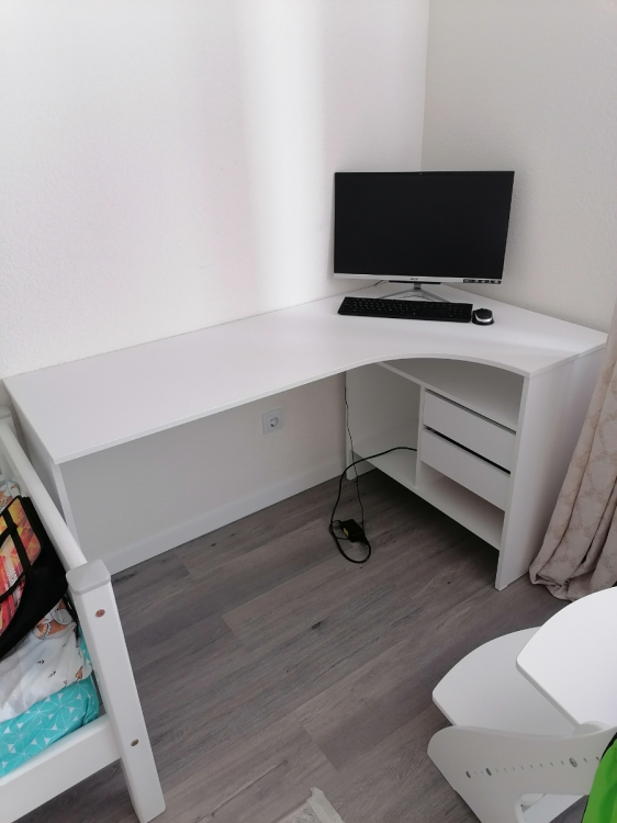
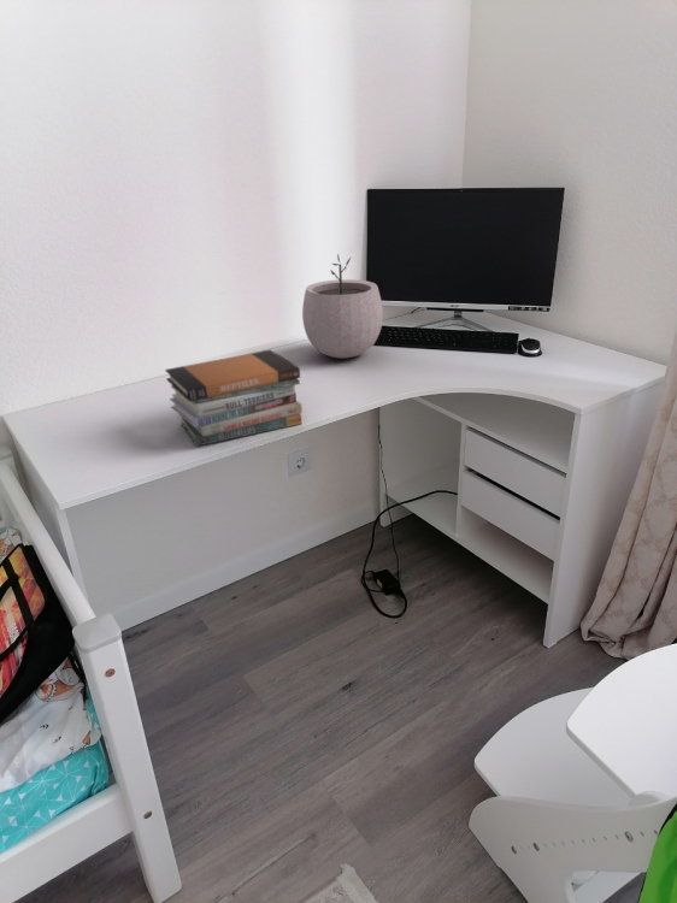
+ plant pot (342, 306)
+ book stack (235, 396)
